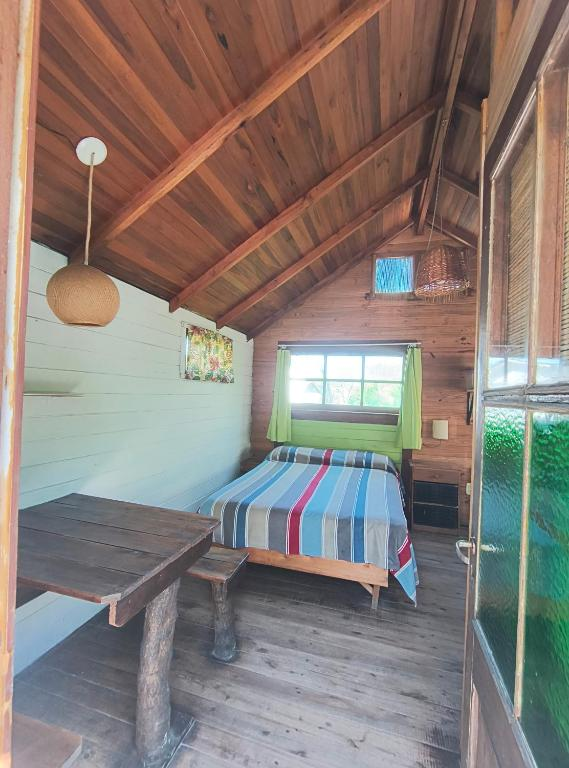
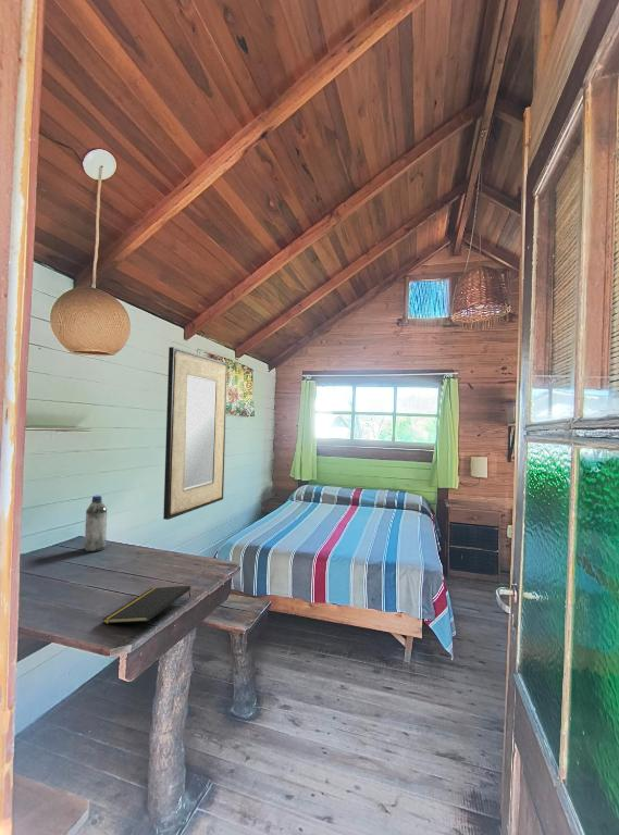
+ home mirror (199, 432)
+ water bottle (96, 522)
+ notepad (149, 602)
